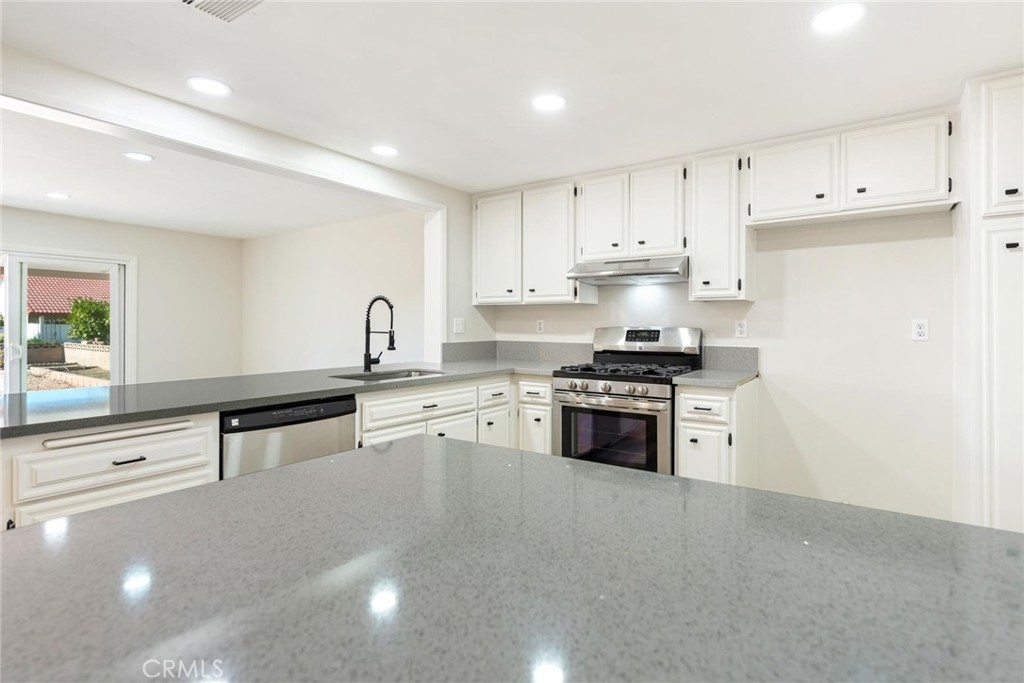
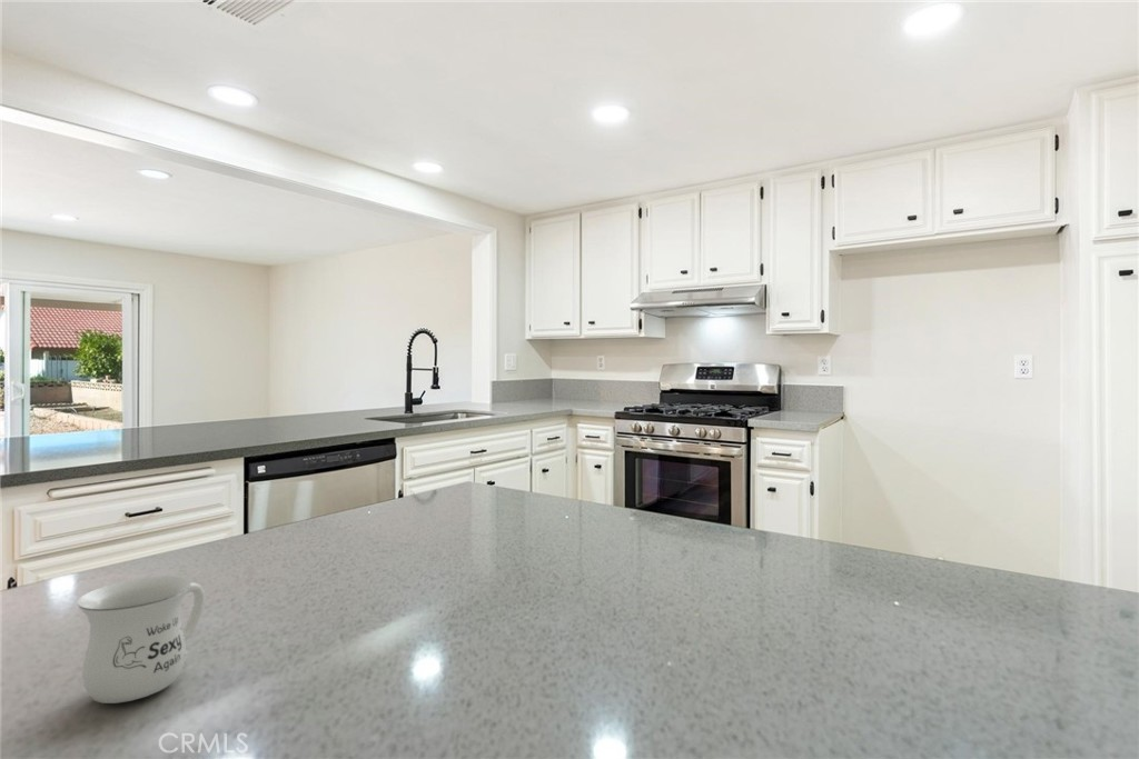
+ mug (152, 631)
